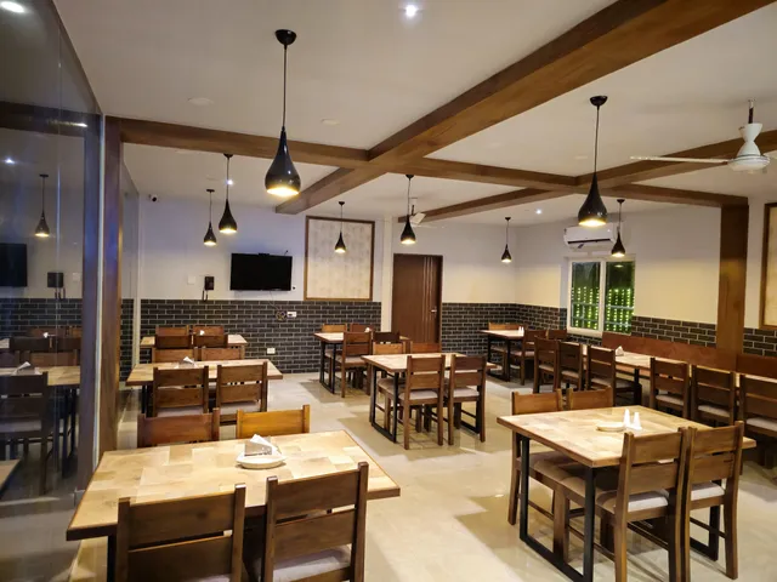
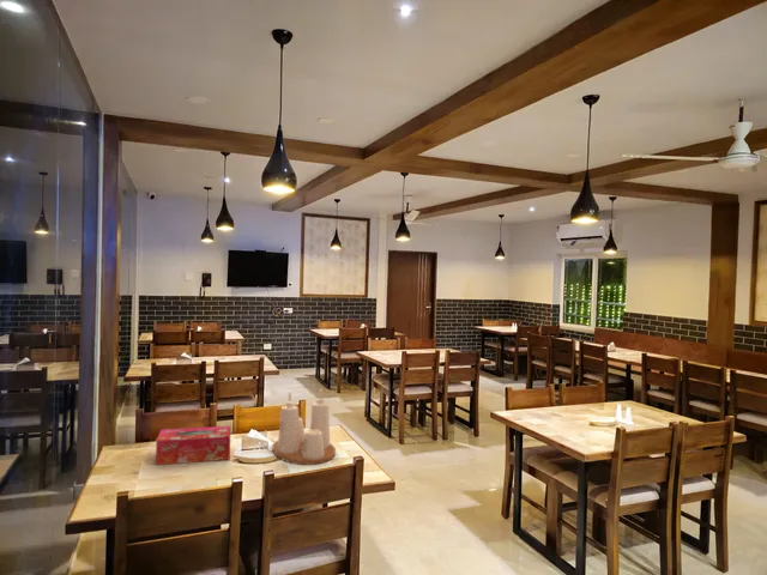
+ condiment set (302, 420)
+ tissue box (194, 443)
